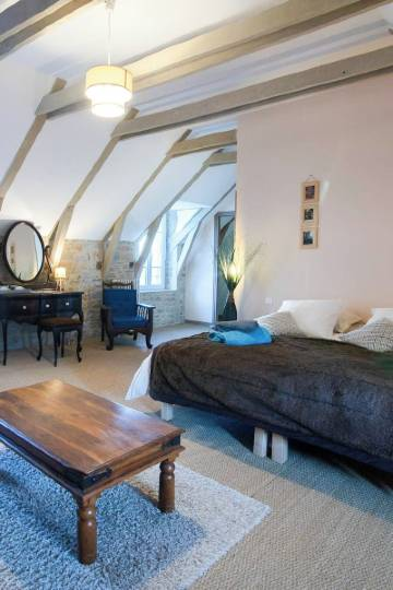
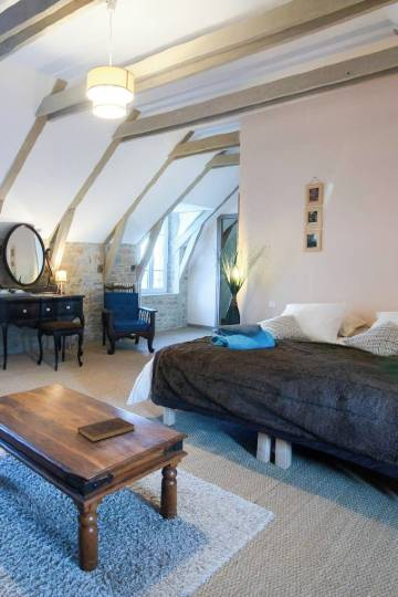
+ book (106, 428)
